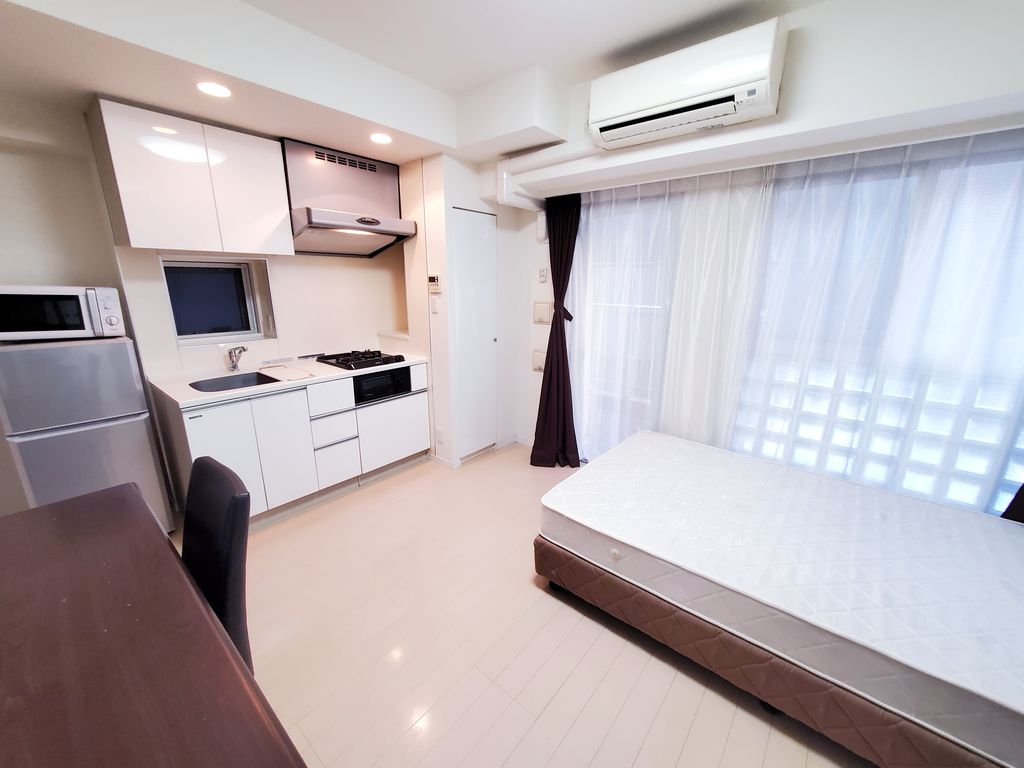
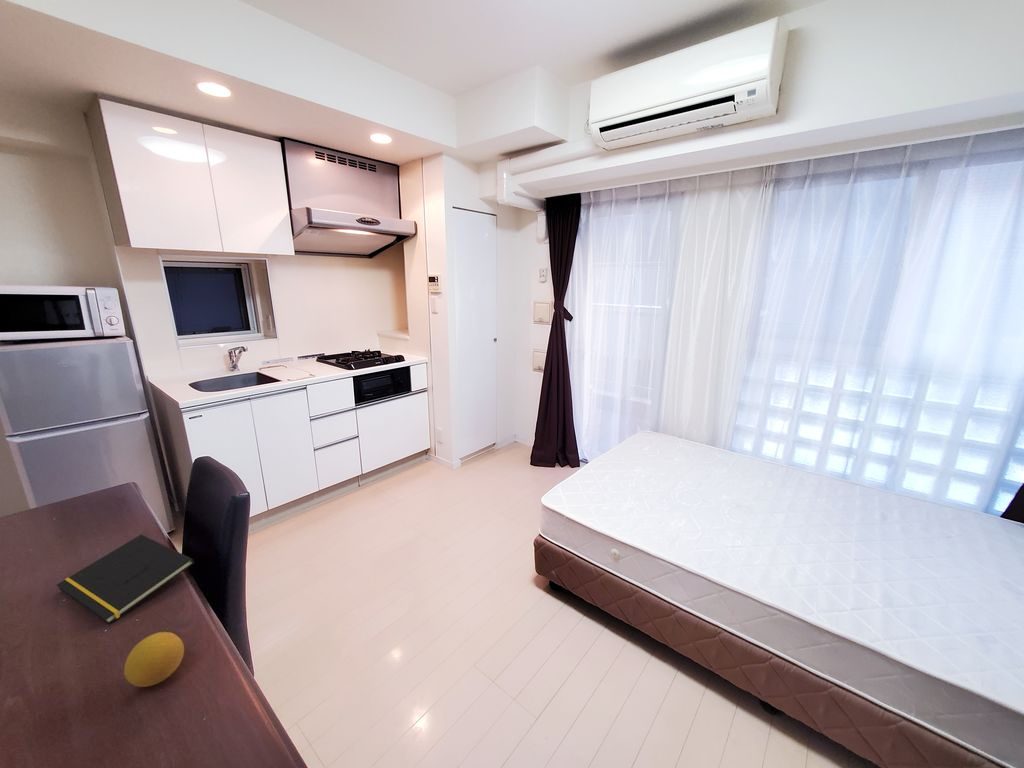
+ fruit (154, 658)
+ notepad (127, 573)
